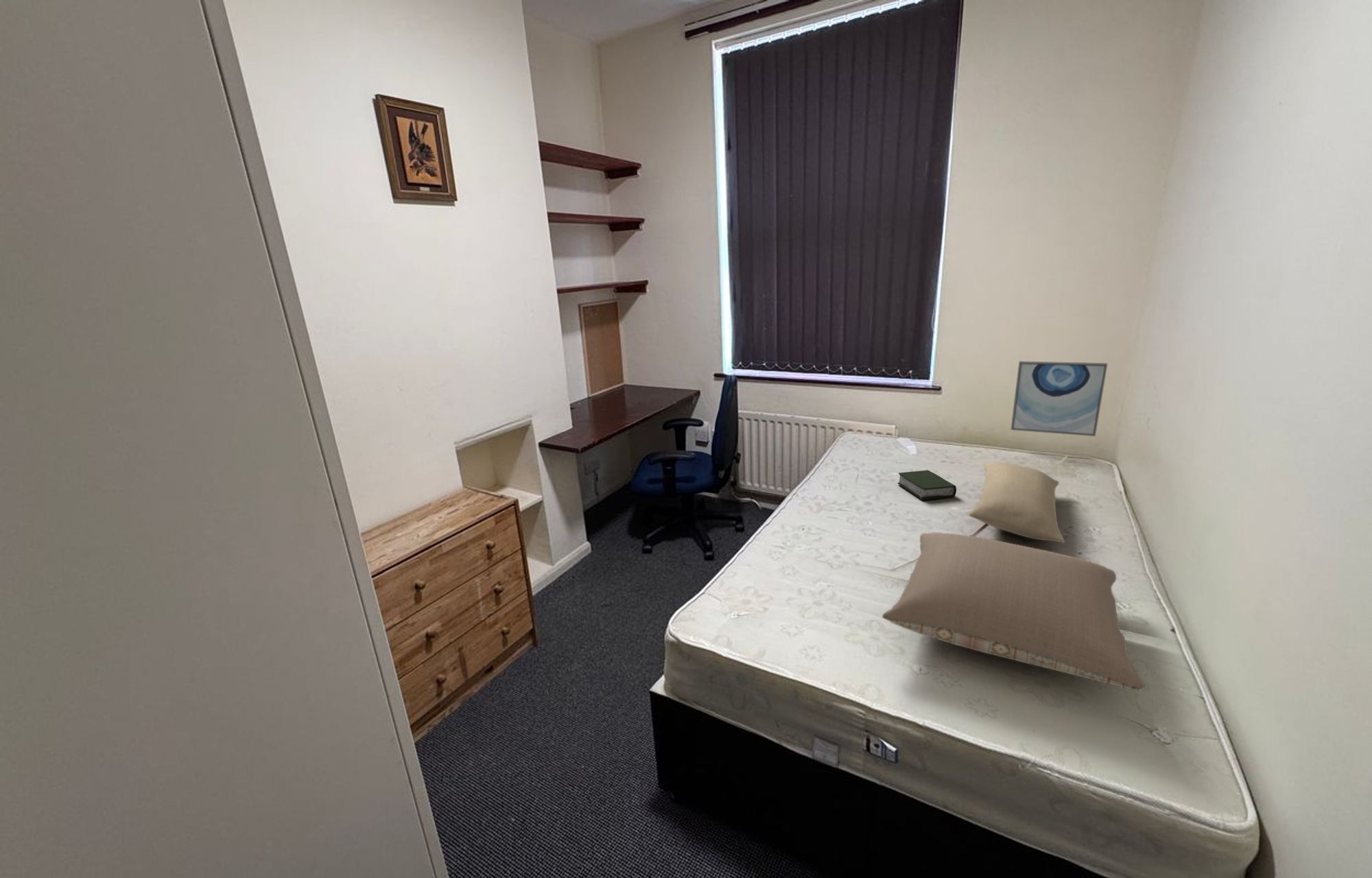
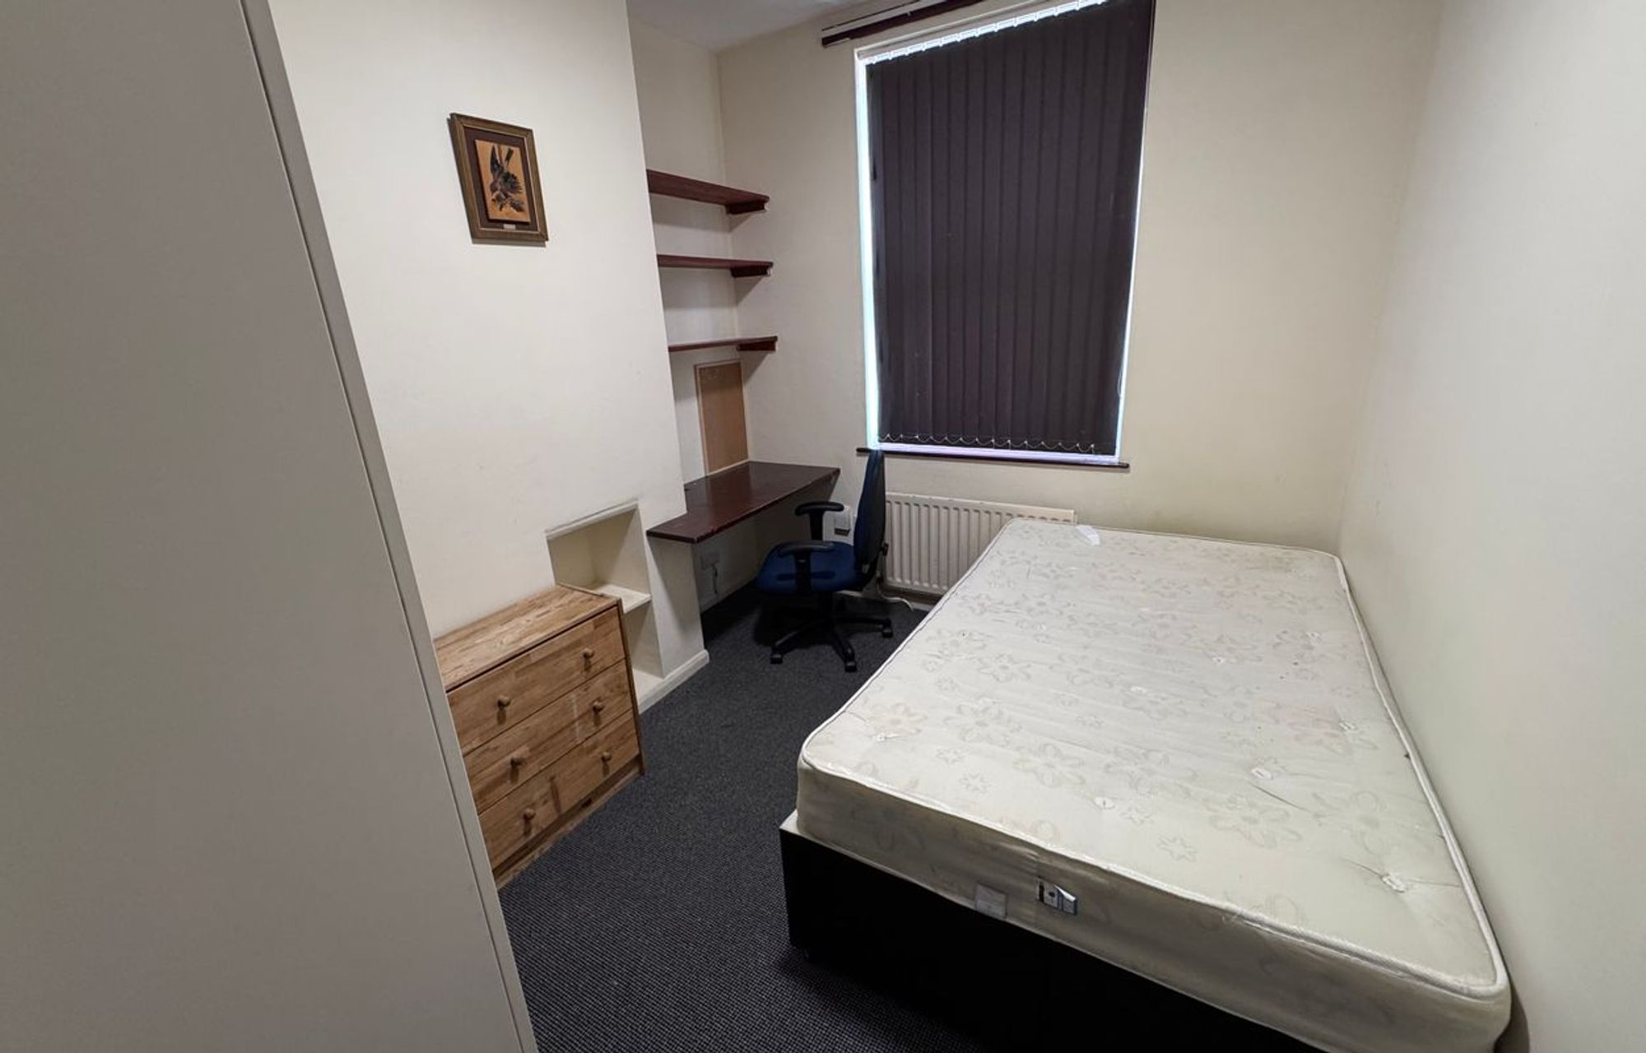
- pillow (1017, 497)
- book (925, 484)
- pillow (1004, 594)
- wall art (1056, 398)
